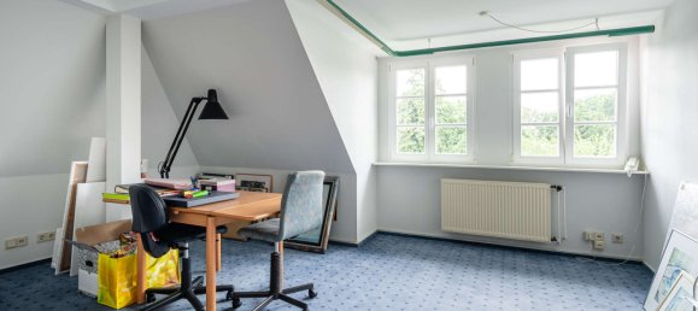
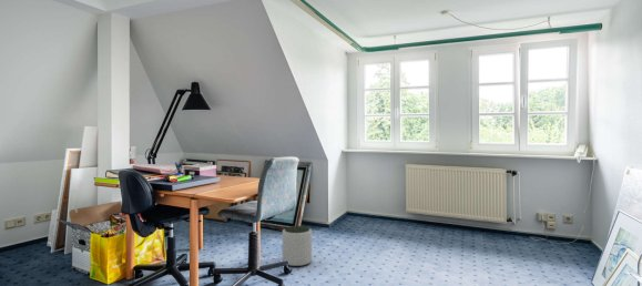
+ plant pot (297, 245)
